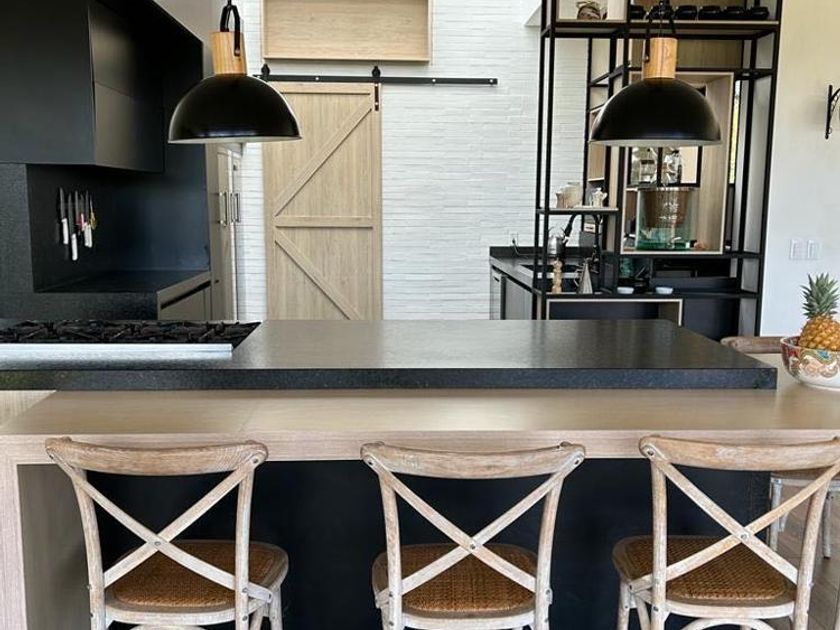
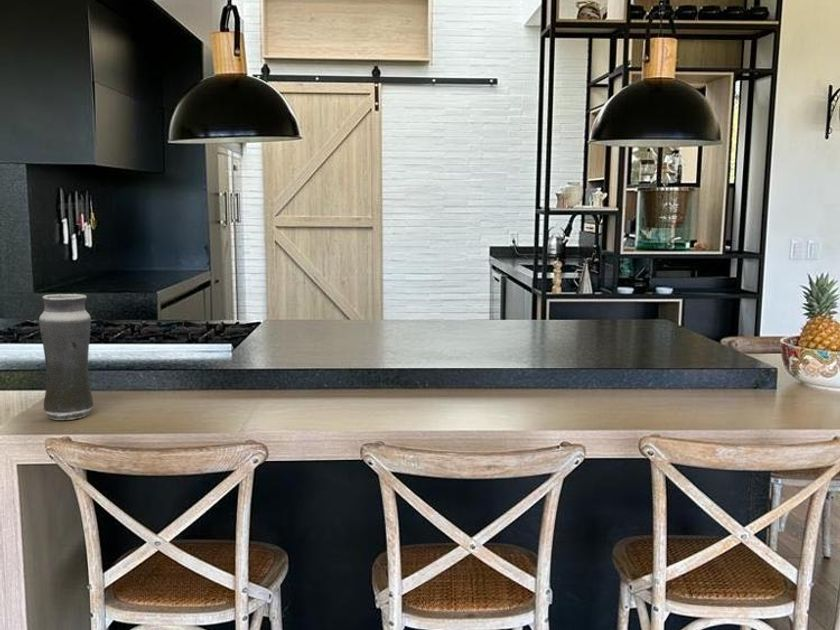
+ vase (67, 356)
